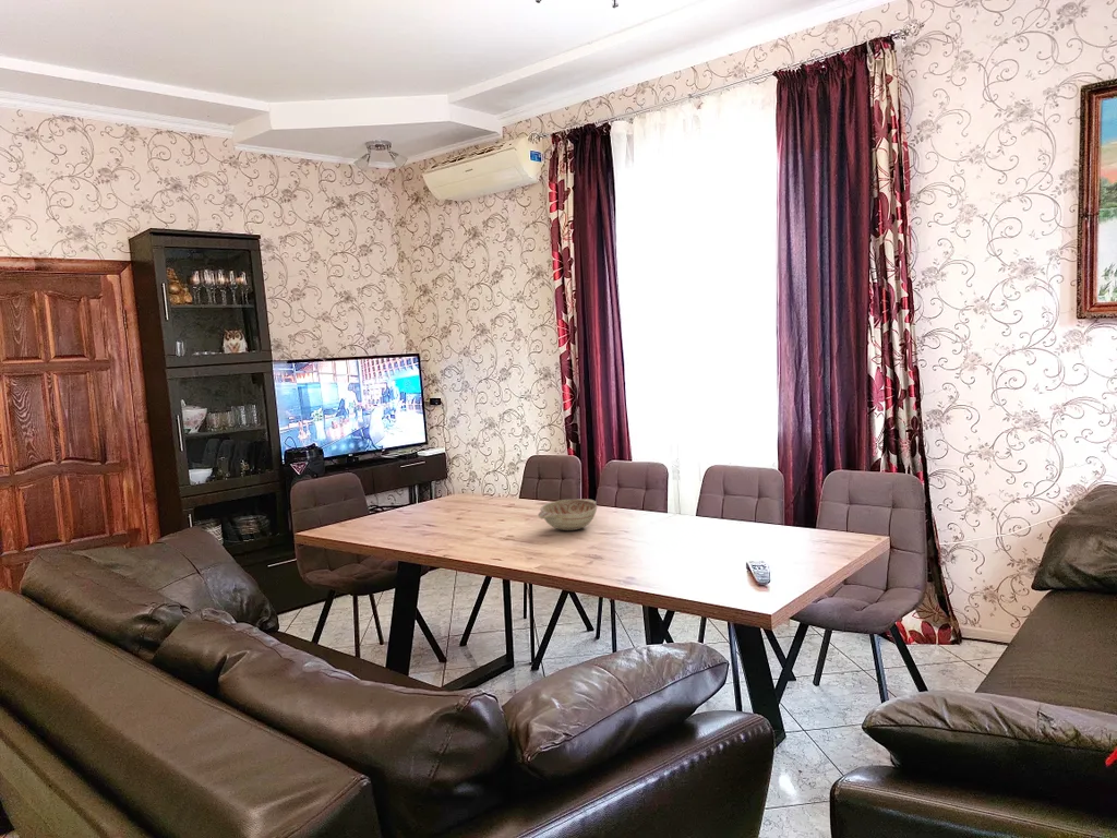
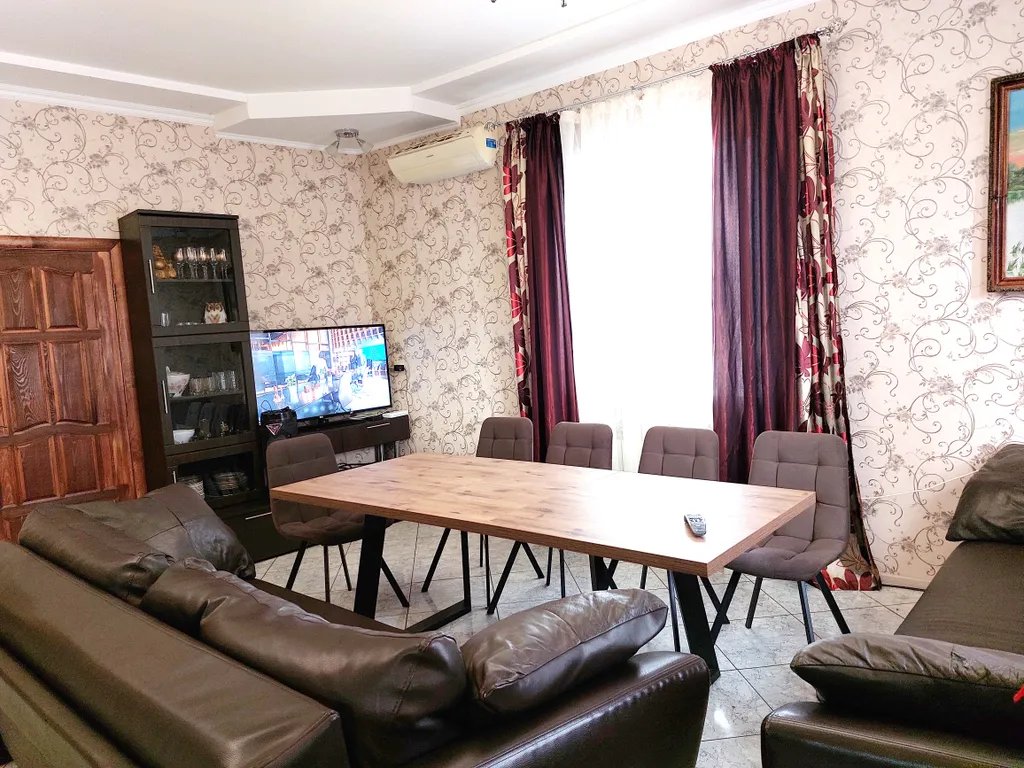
- decorative bowl (568, 516)
